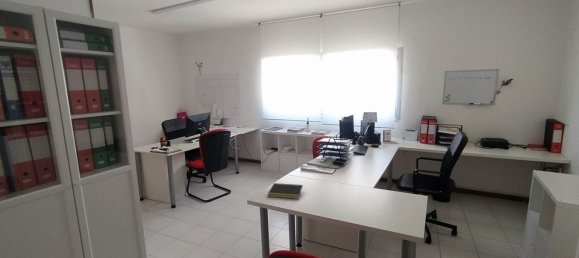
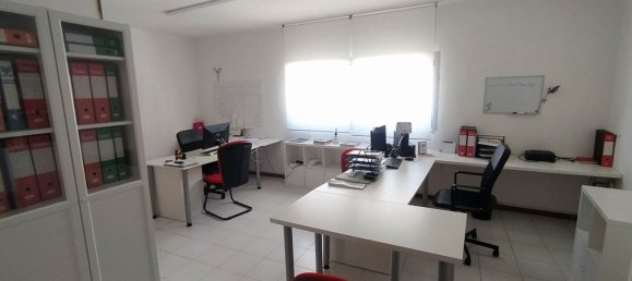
- notepad (285, 190)
